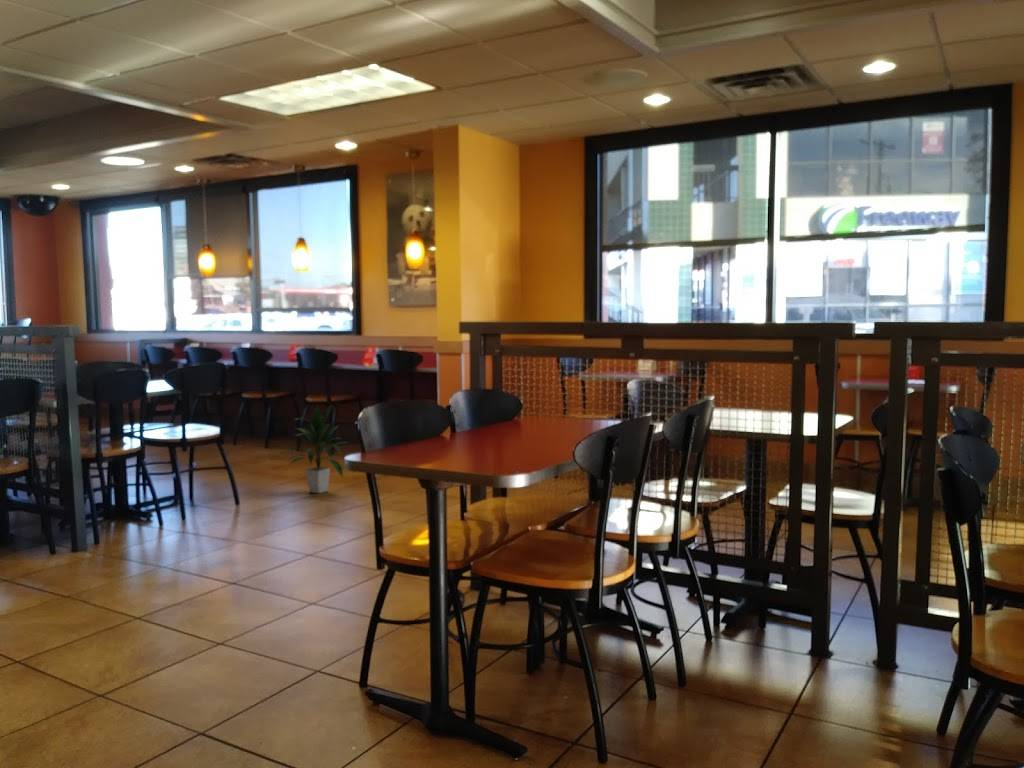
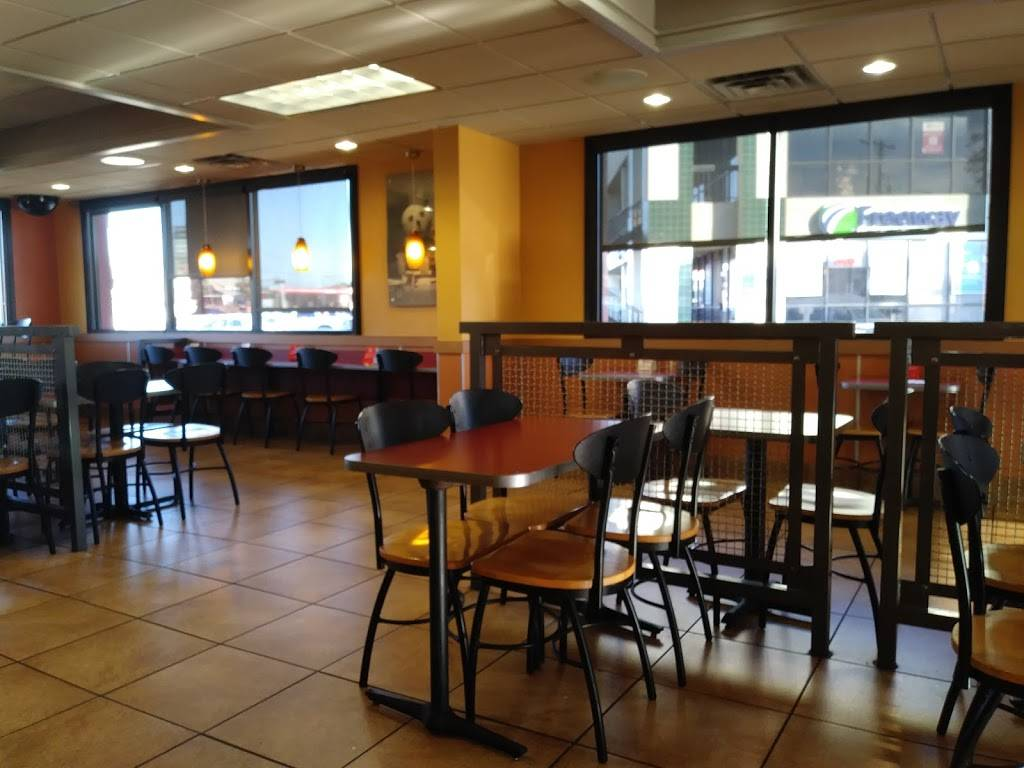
- indoor plant (318, 449)
